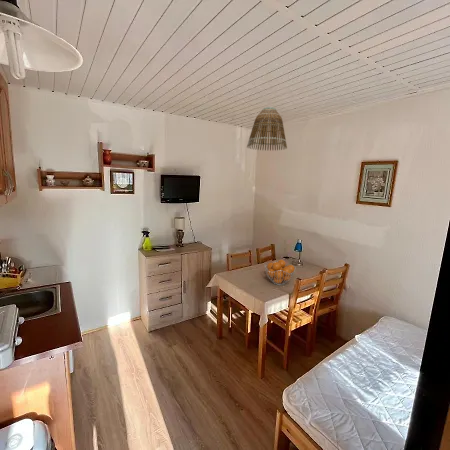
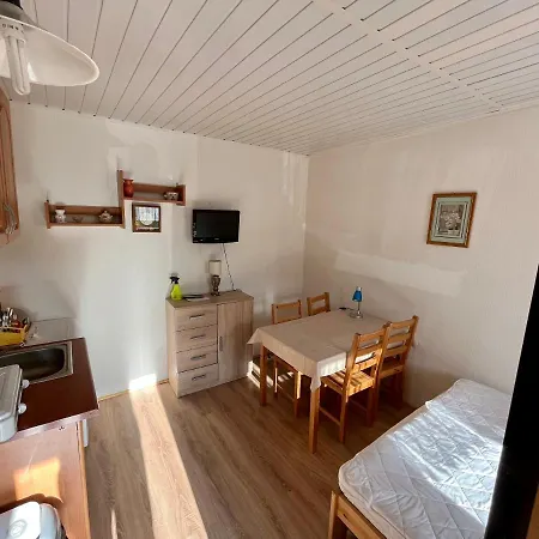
- lamp shade (267, 128)
- fruit basket (279, 271)
